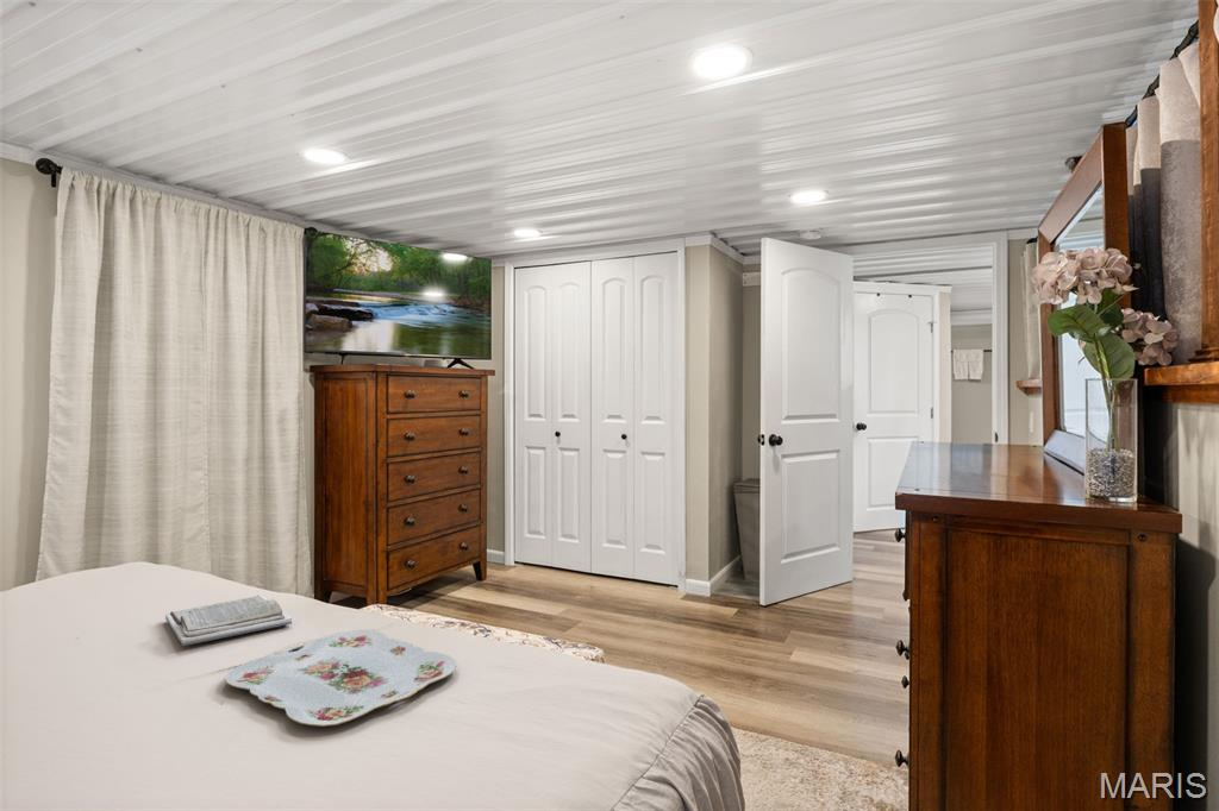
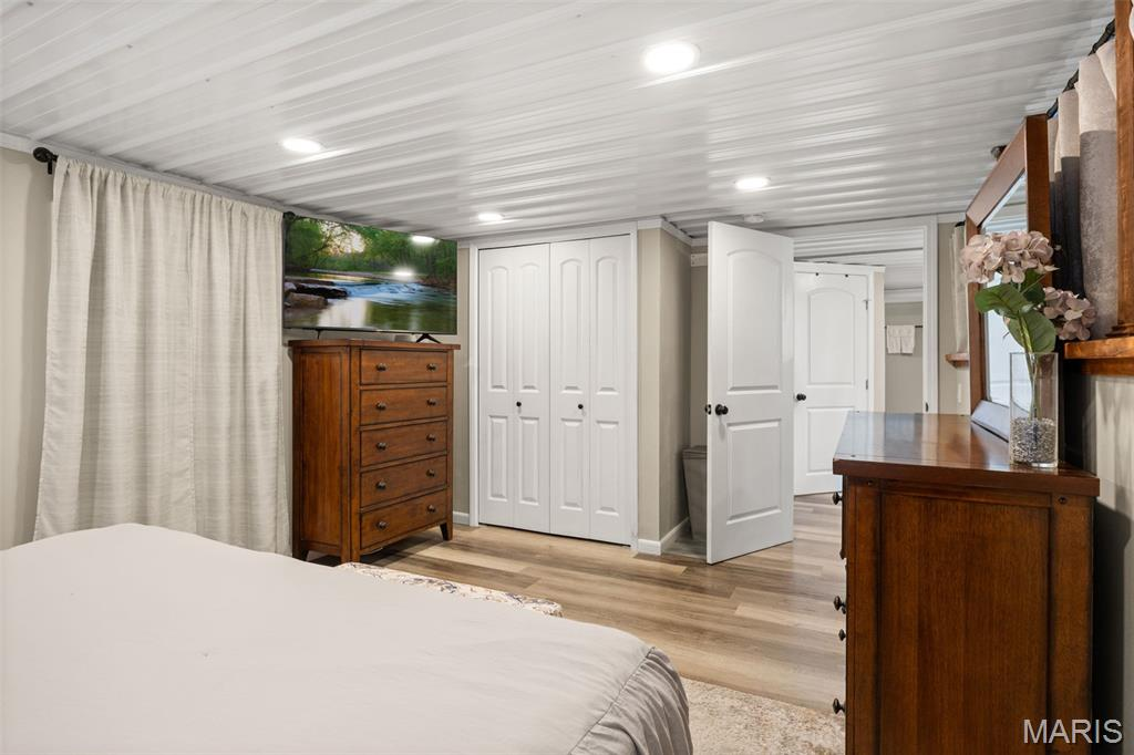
- serving tray (343, 672)
- book (227, 614)
